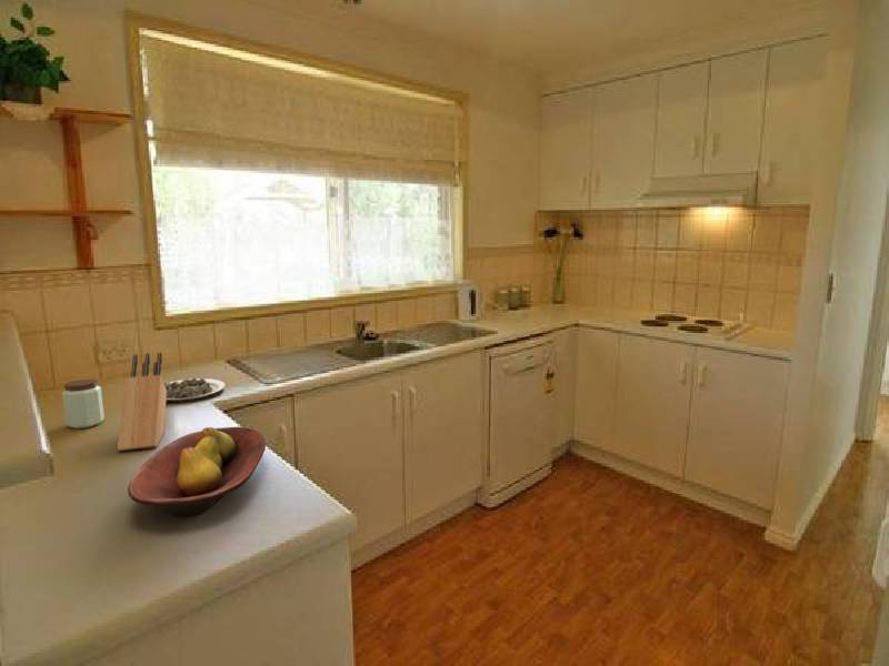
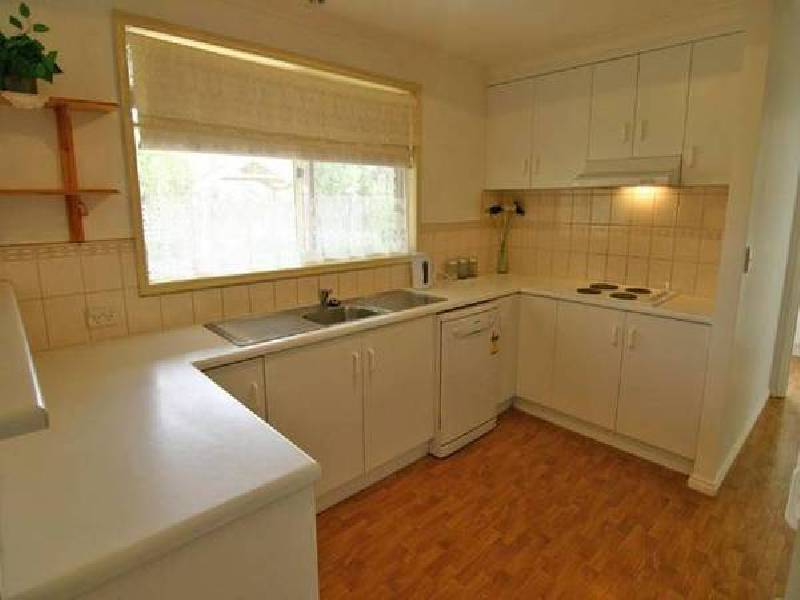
- knife block (143, 396)
- fruit bowl (203, 461)
- peanut butter (83, 403)
- plate (187, 387)
